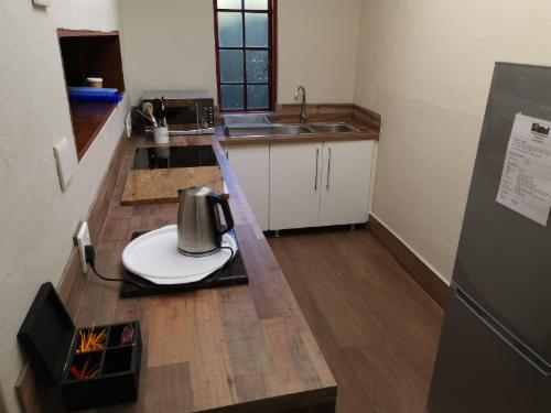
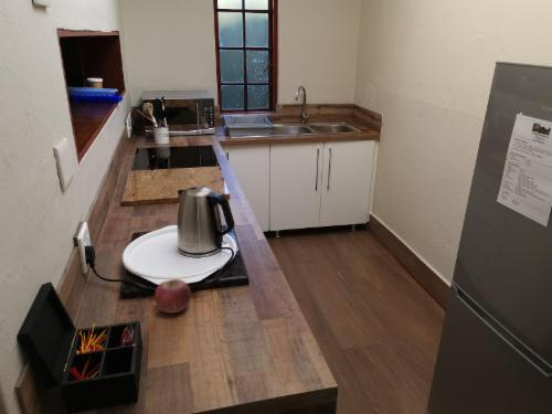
+ fruit (172, 293)
